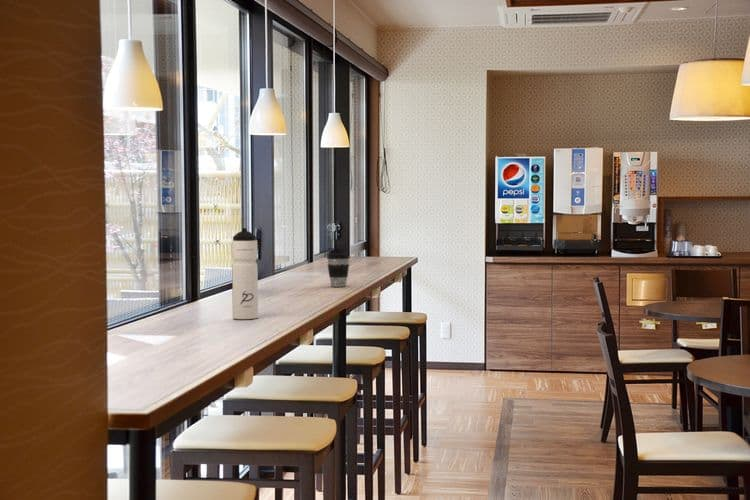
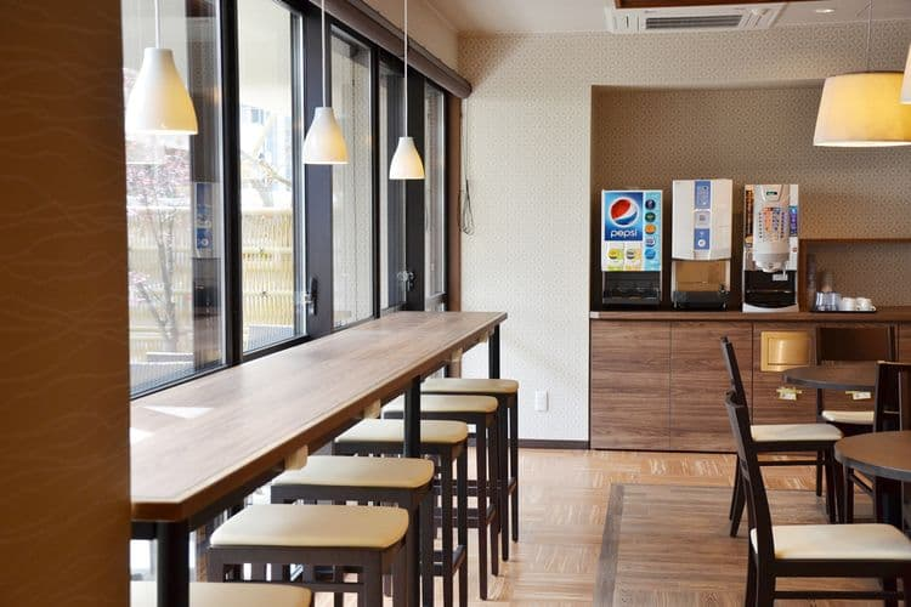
- water bottle (244, 273)
- coffee cup (338, 269)
